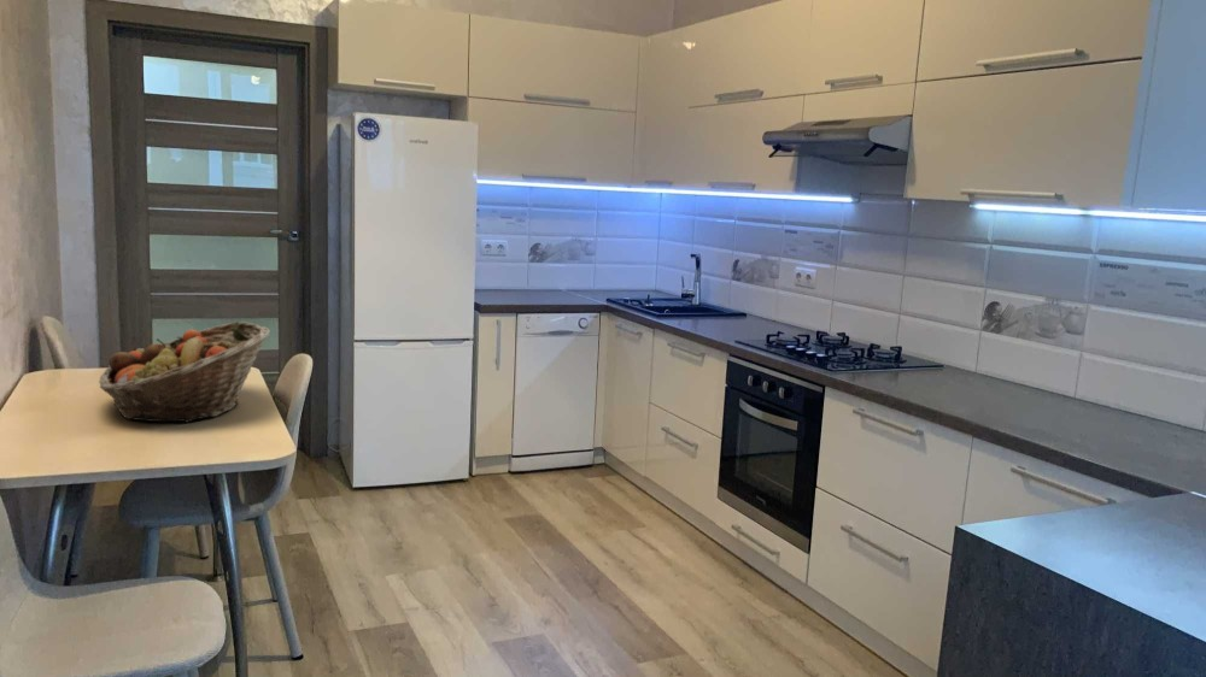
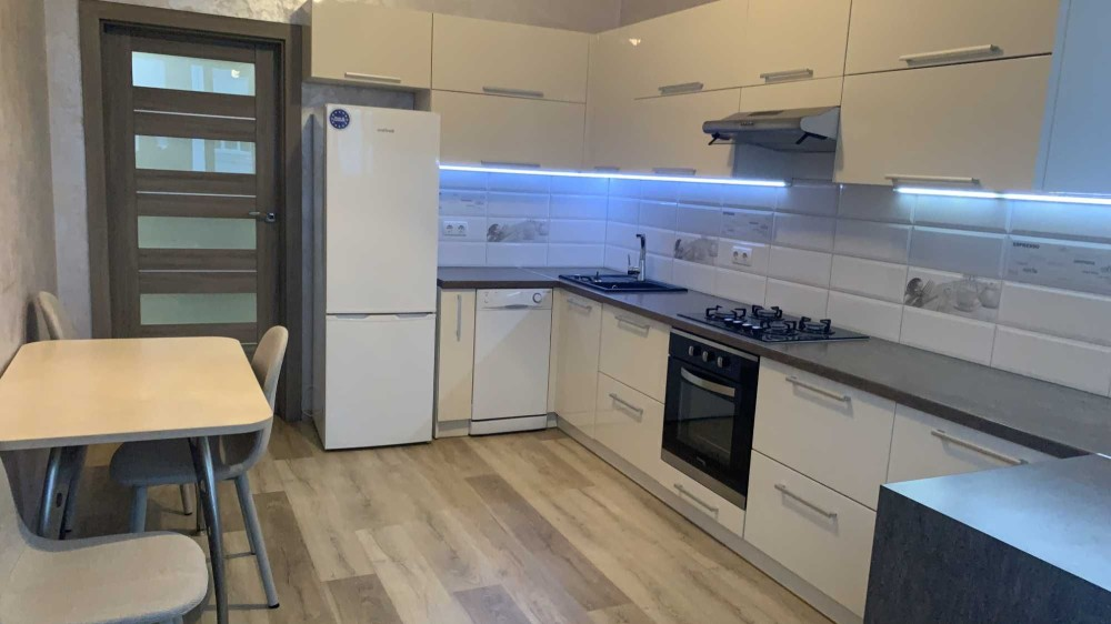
- fruit basket (187, 367)
